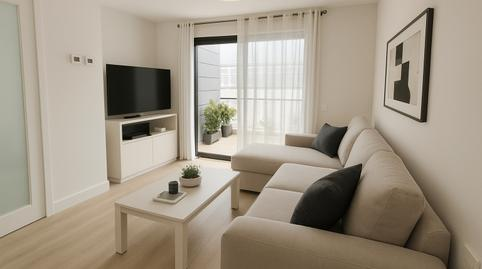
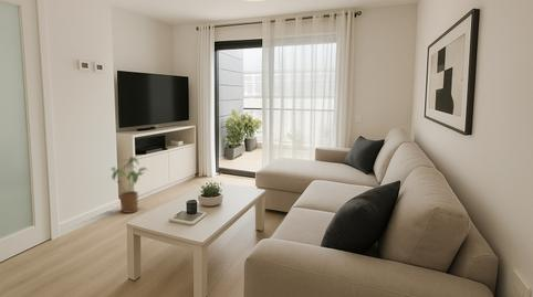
+ house plant (130, 184)
